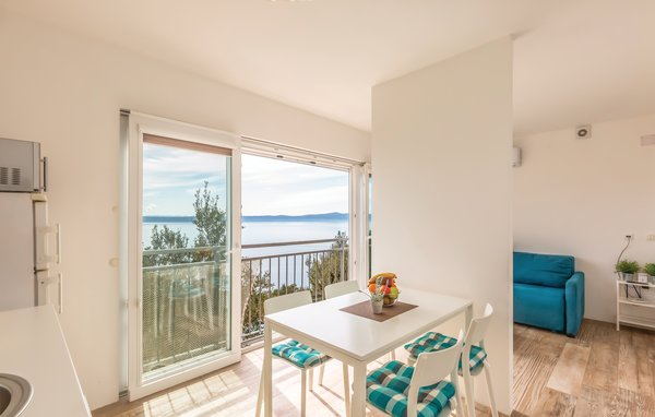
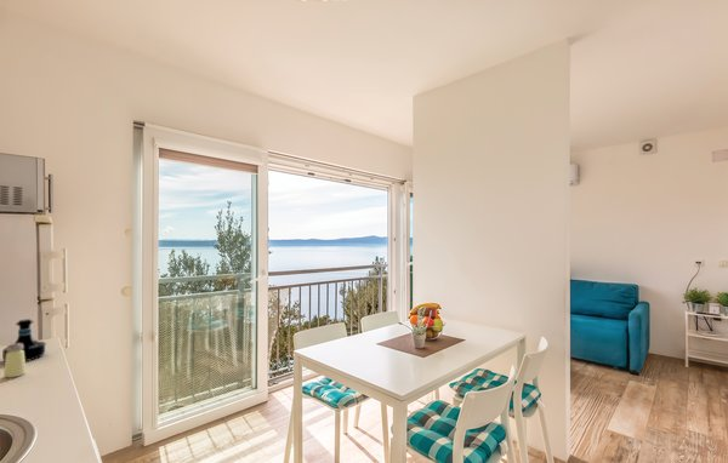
+ saltshaker (15, 359)
+ tequila bottle (24, 338)
